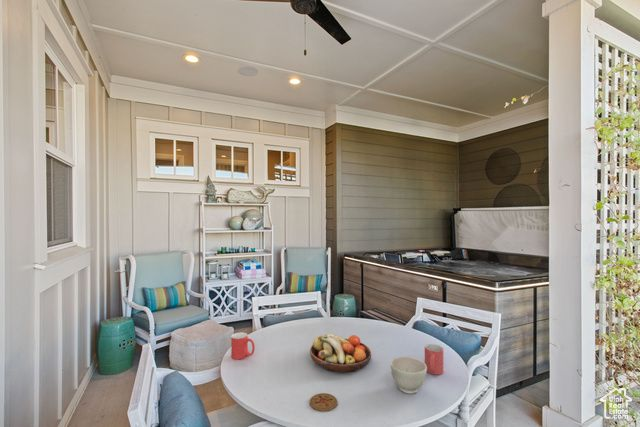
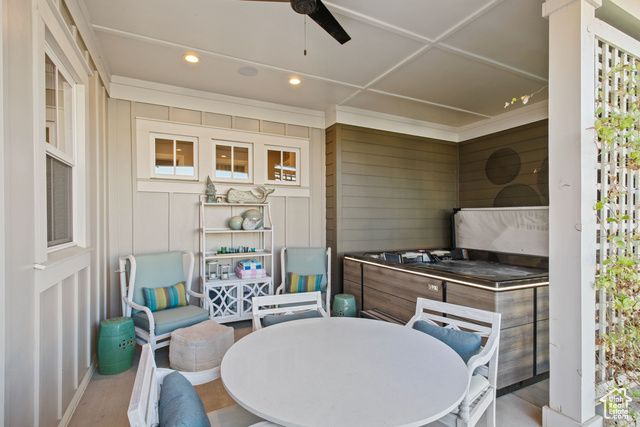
- bowl (408, 376)
- fruit bowl (340, 348)
- coaster (323, 401)
- mug (243, 346)
- mug (433, 360)
